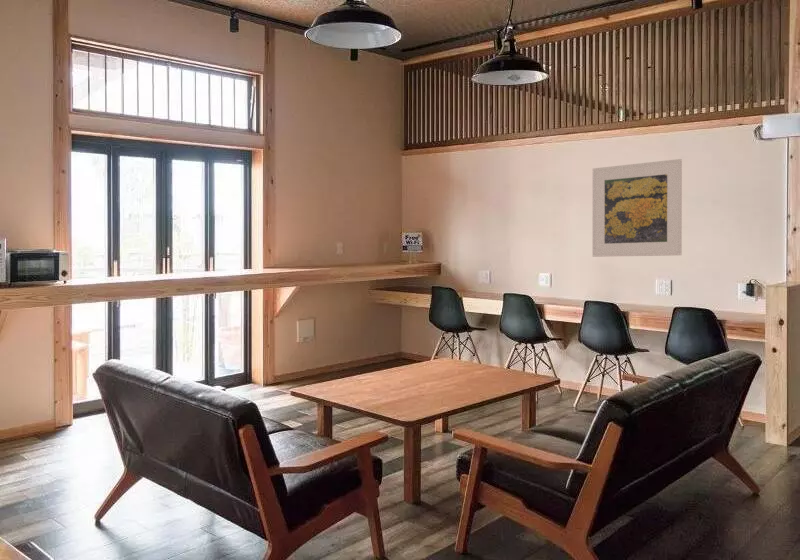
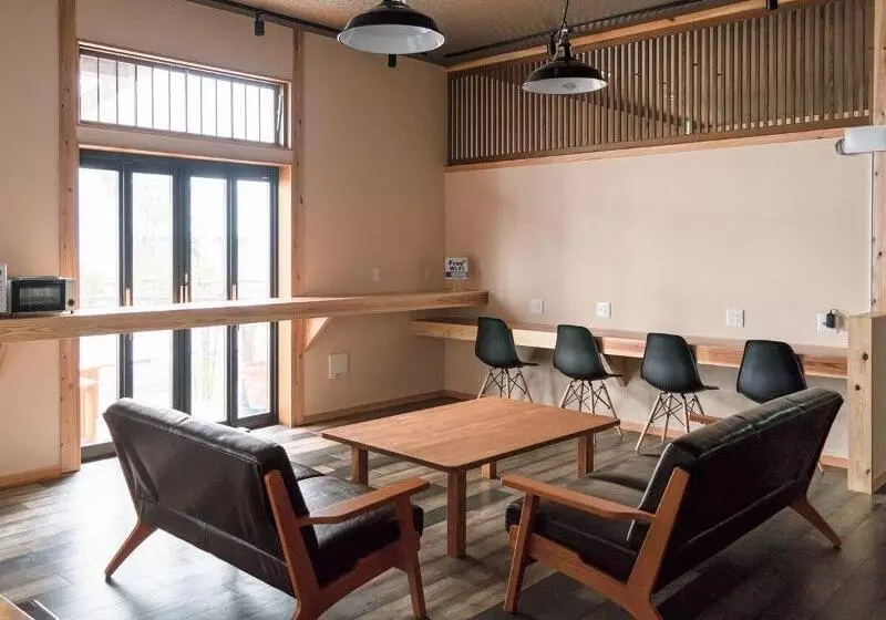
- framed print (635, 210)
